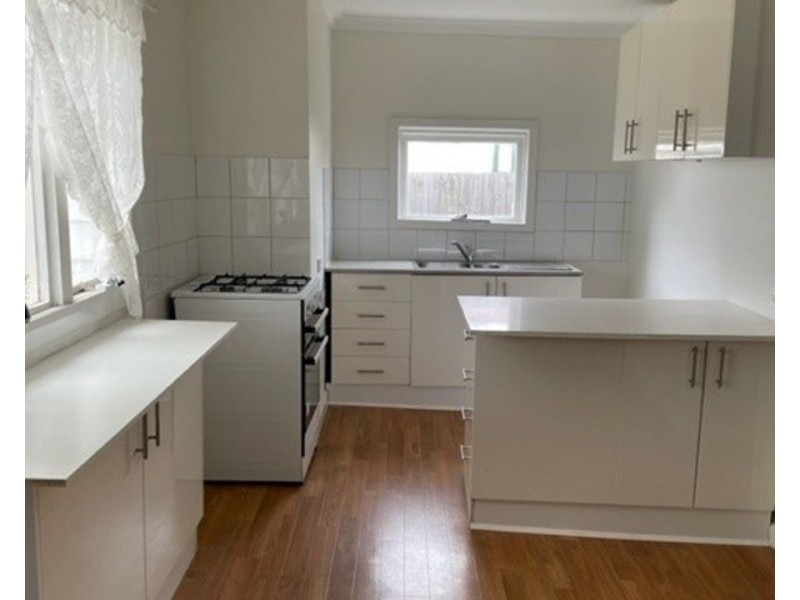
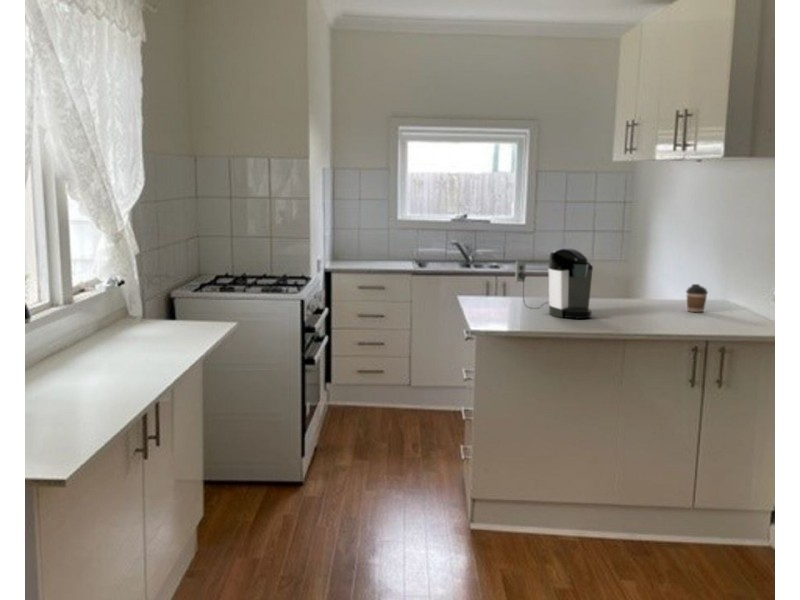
+ coffee cup (696, 298)
+ coffee maker (560, 282)
